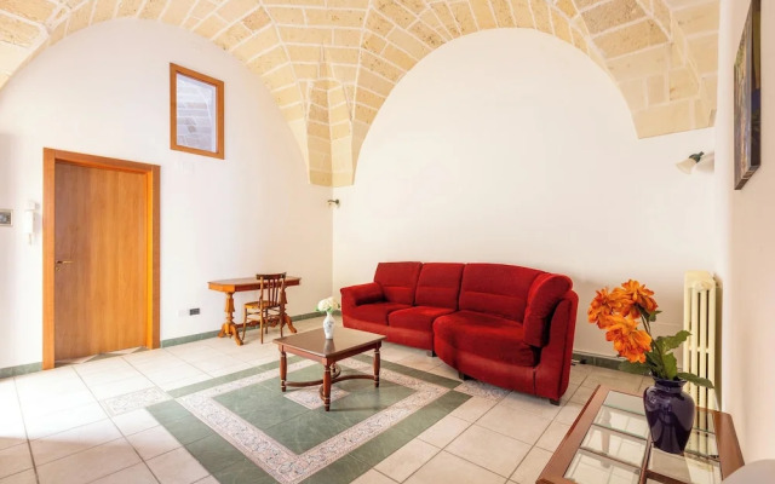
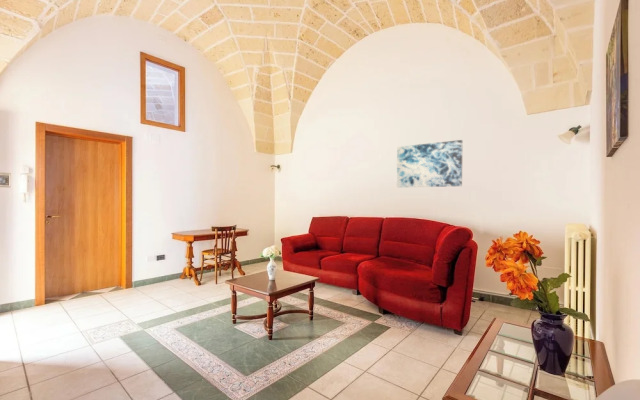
+ wall art (427, 165)
